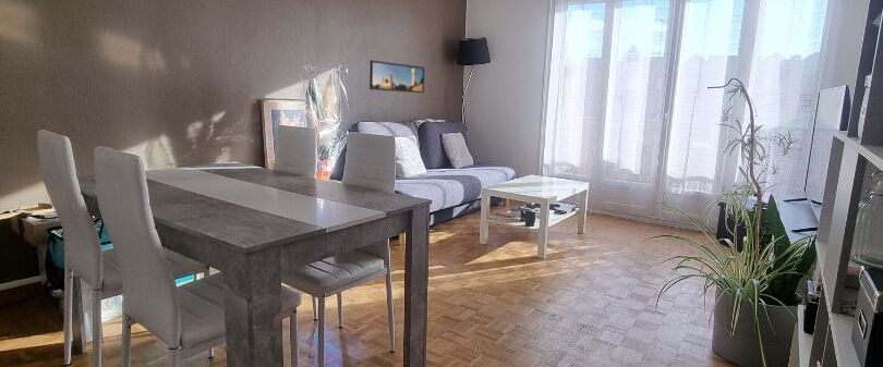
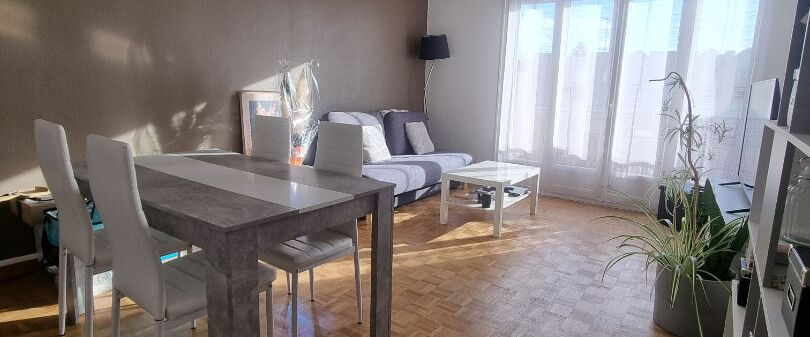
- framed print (398, 77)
